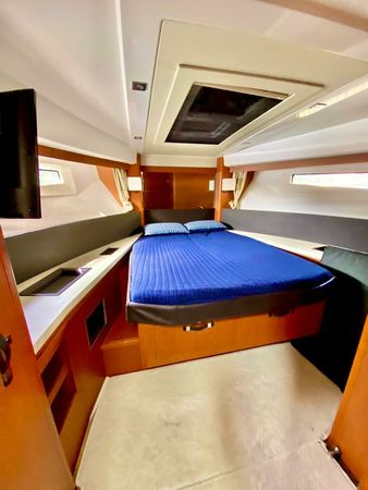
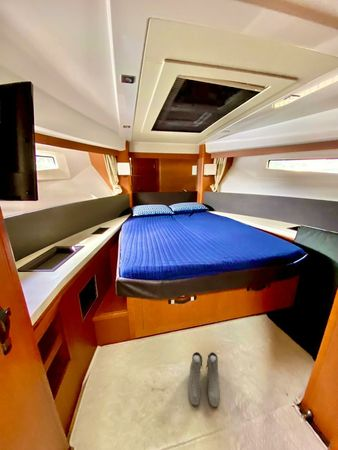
+ boots (207, 374)
